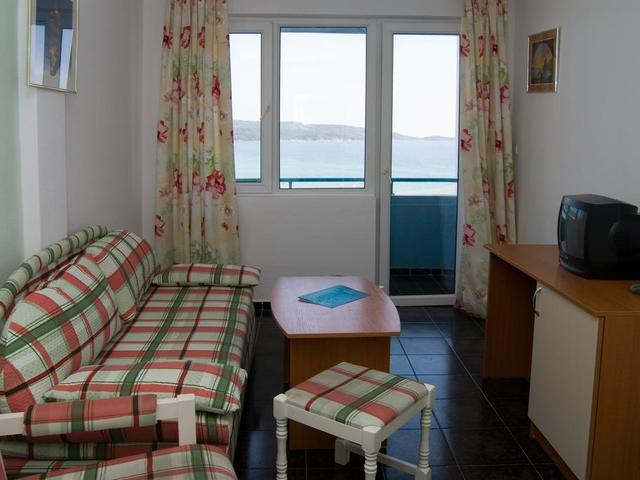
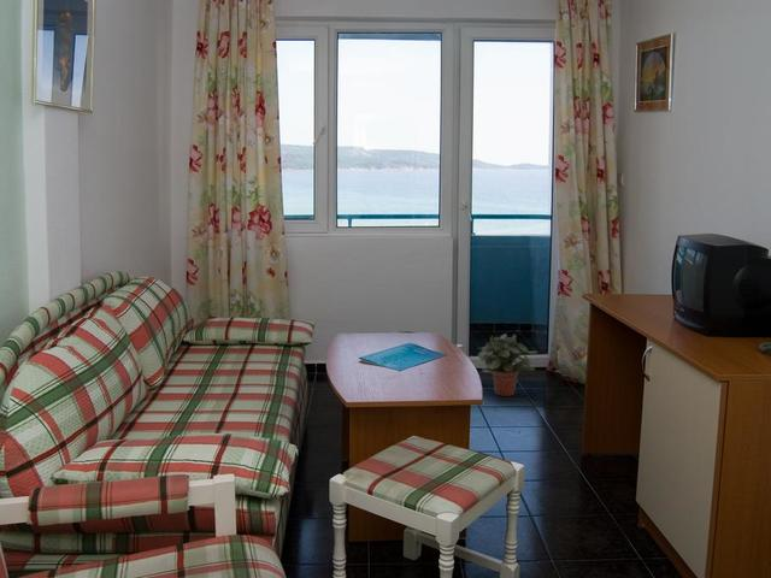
+ potted plant (506, 362)
